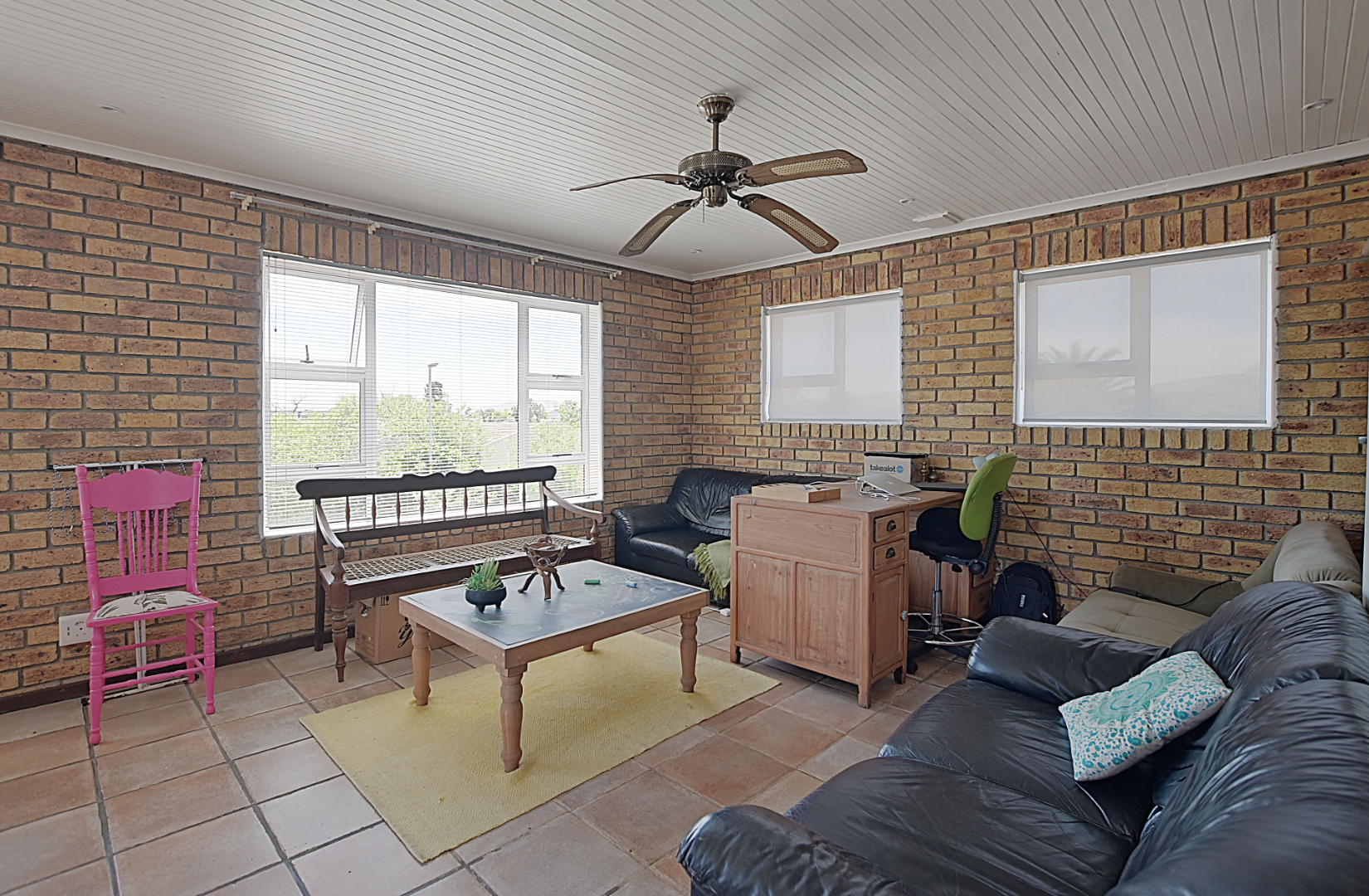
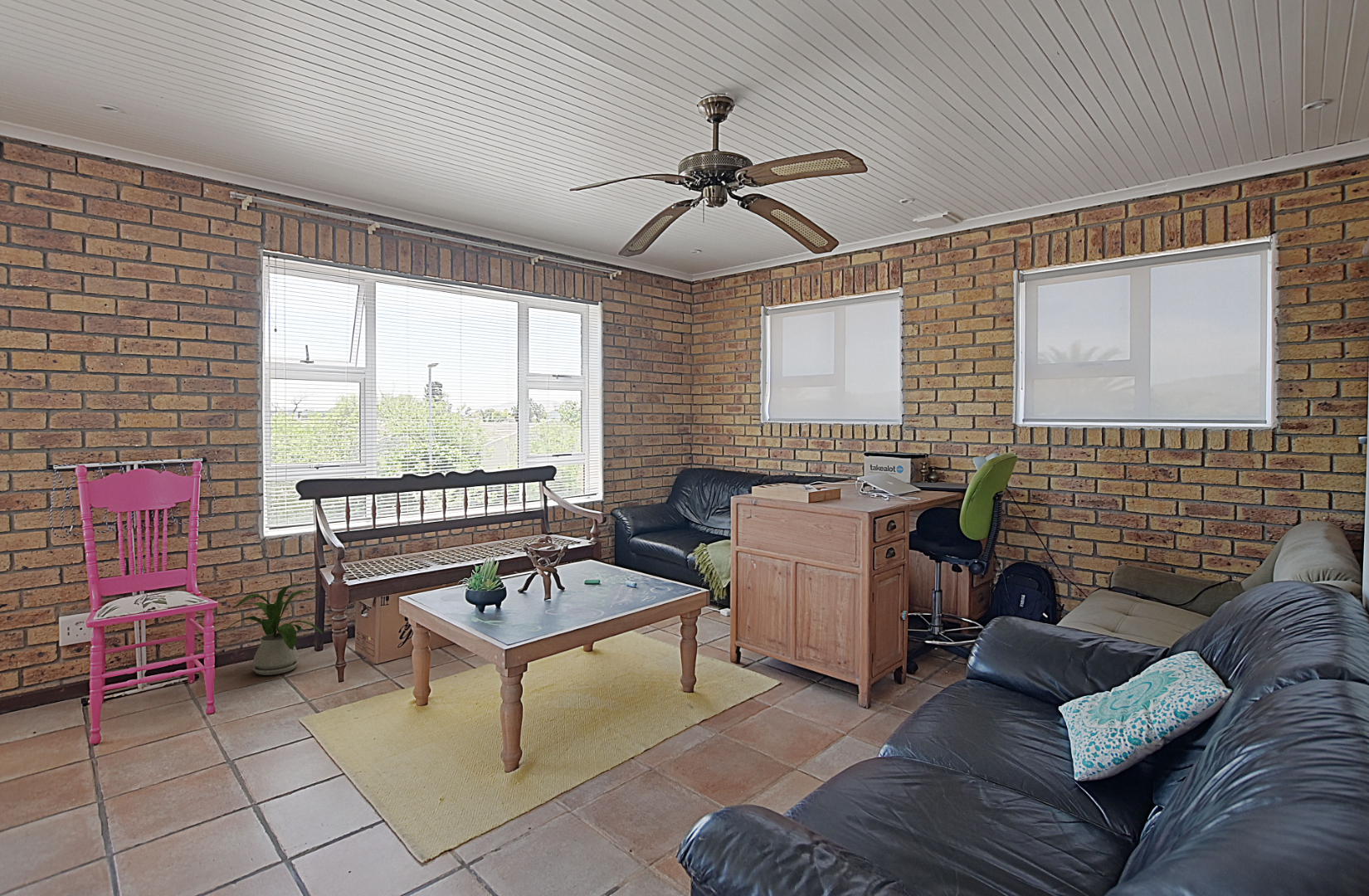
+ house plant (275, 623)
